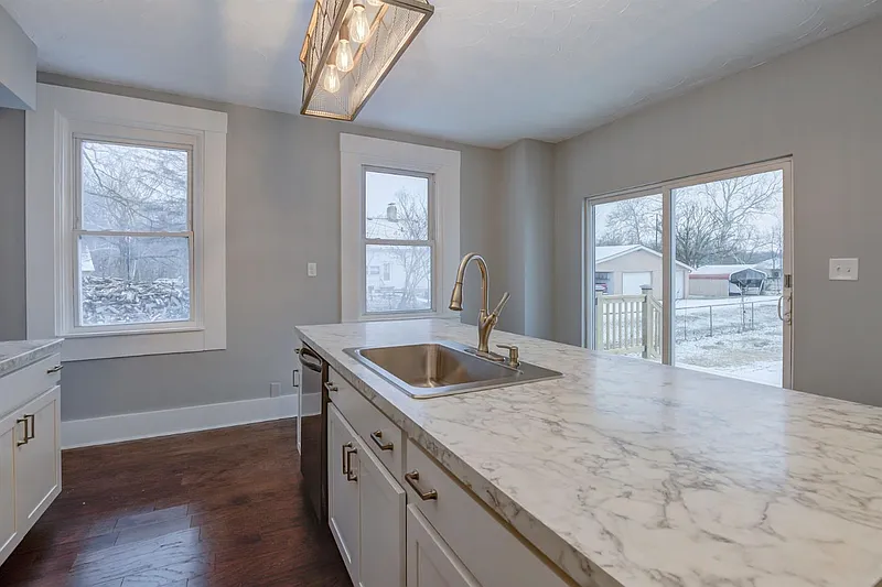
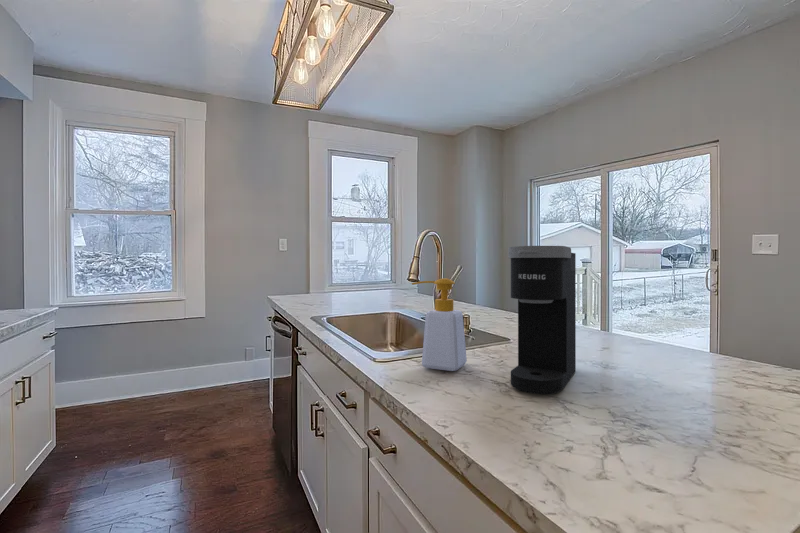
+ coffee maker (544, 313)
+ soap bottle (436, 321)
